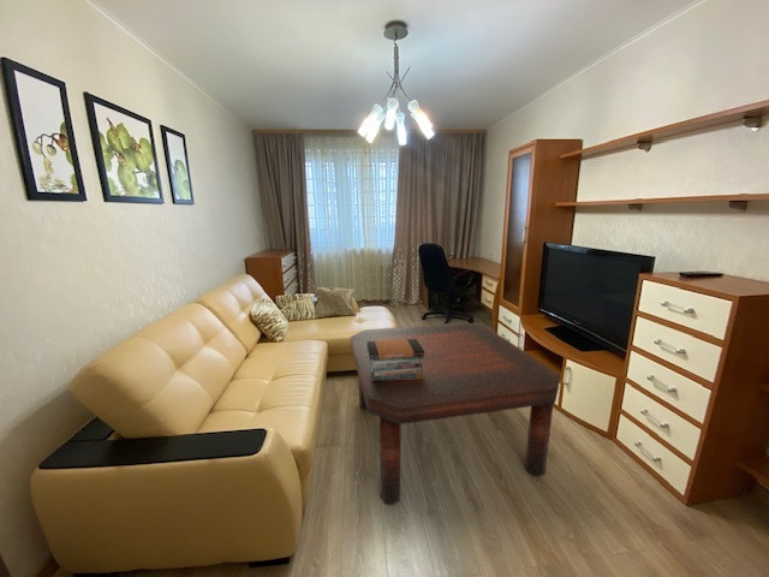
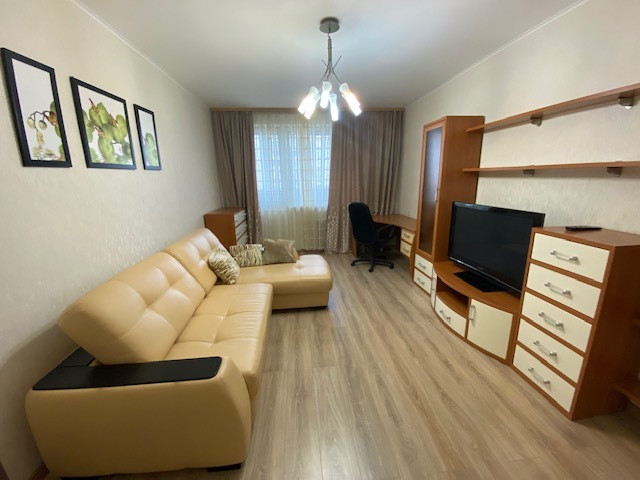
- book stack (394, 358)
- coffee table (439, 392)
